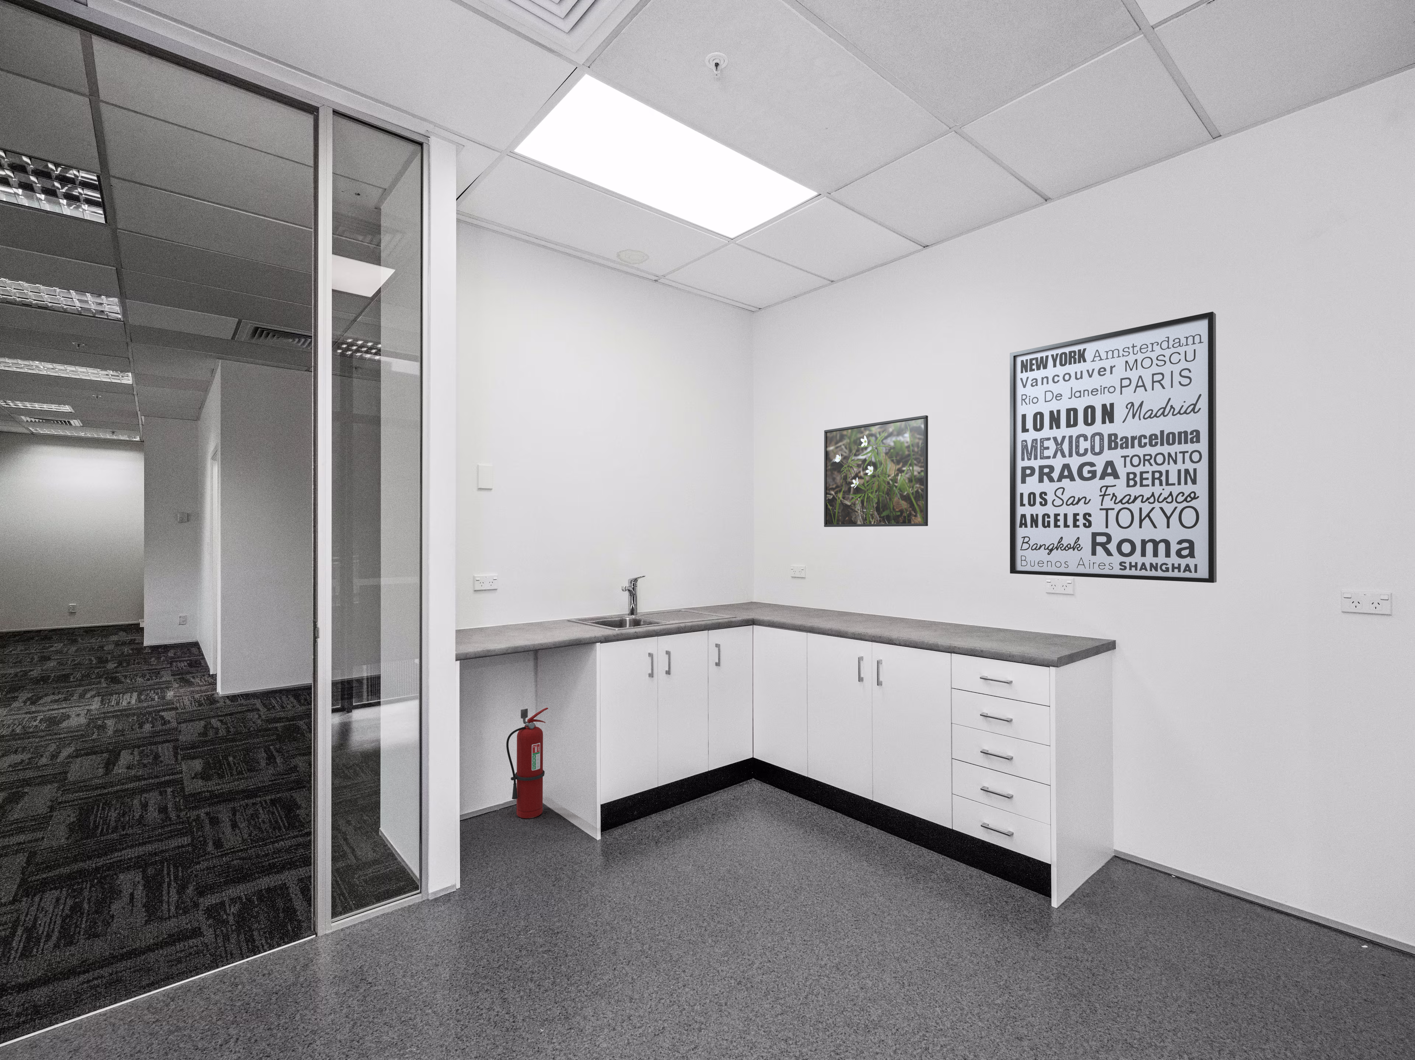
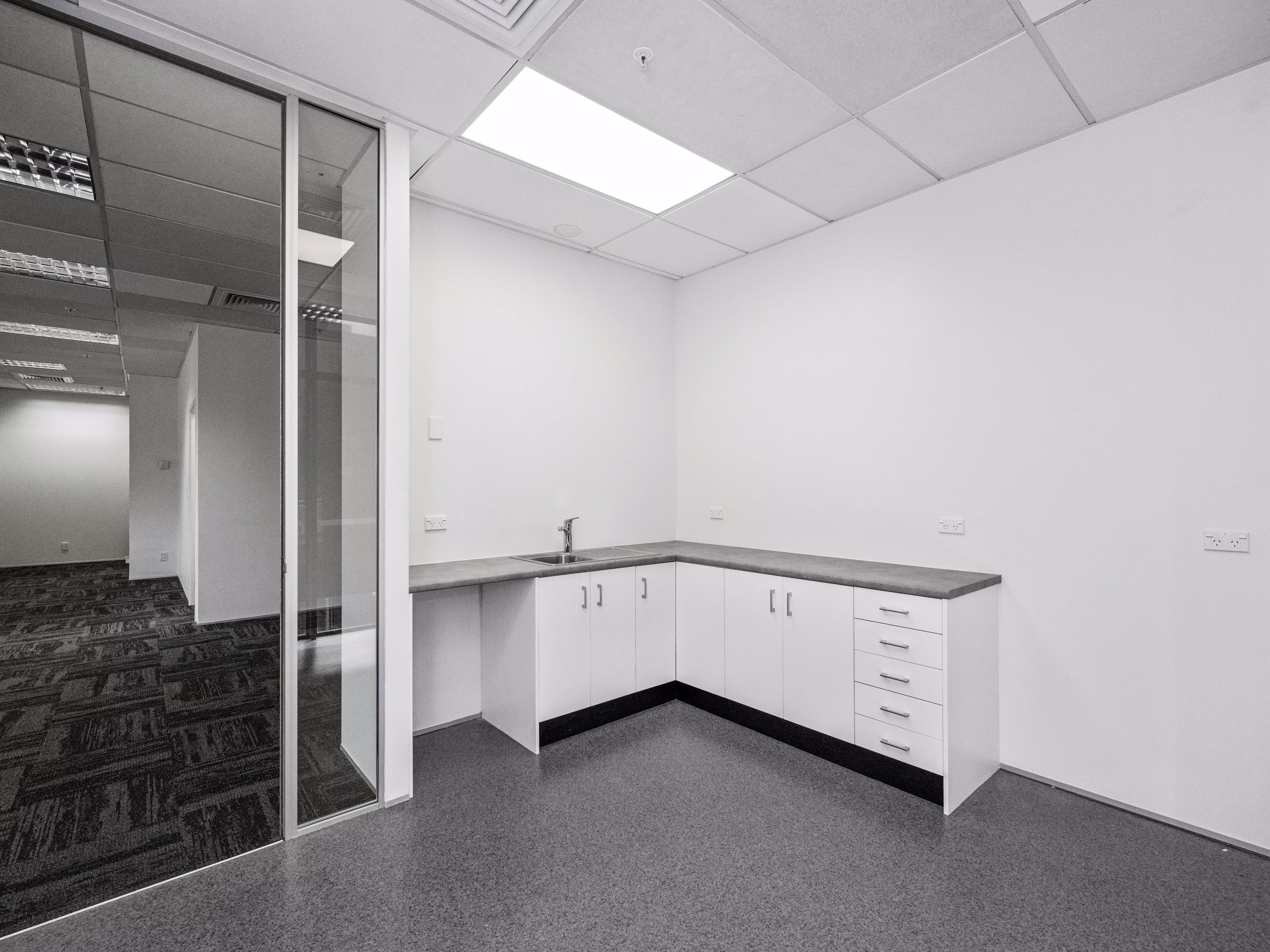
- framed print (872, 474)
- wall art (1103, 457)
- fire extinguisher (527, 763)
